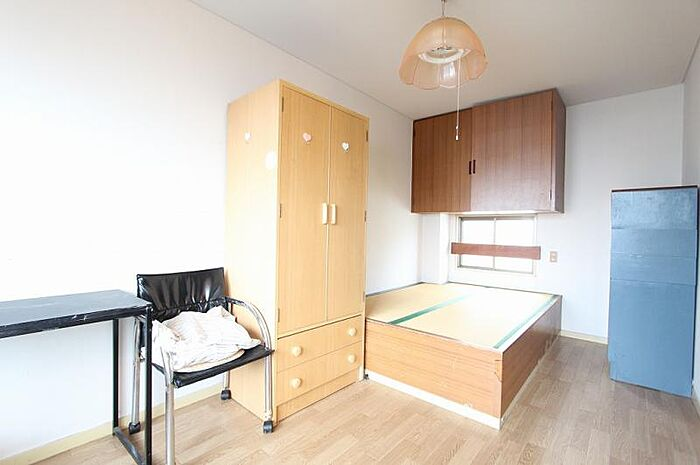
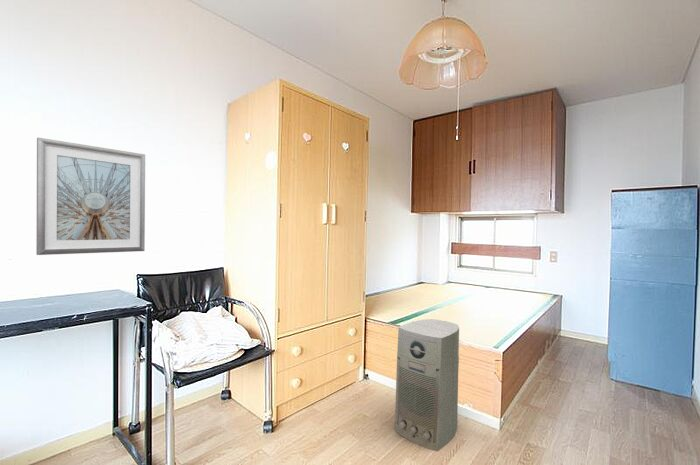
+ picture frame (95, 200)
+ air purifier (430, 377)
